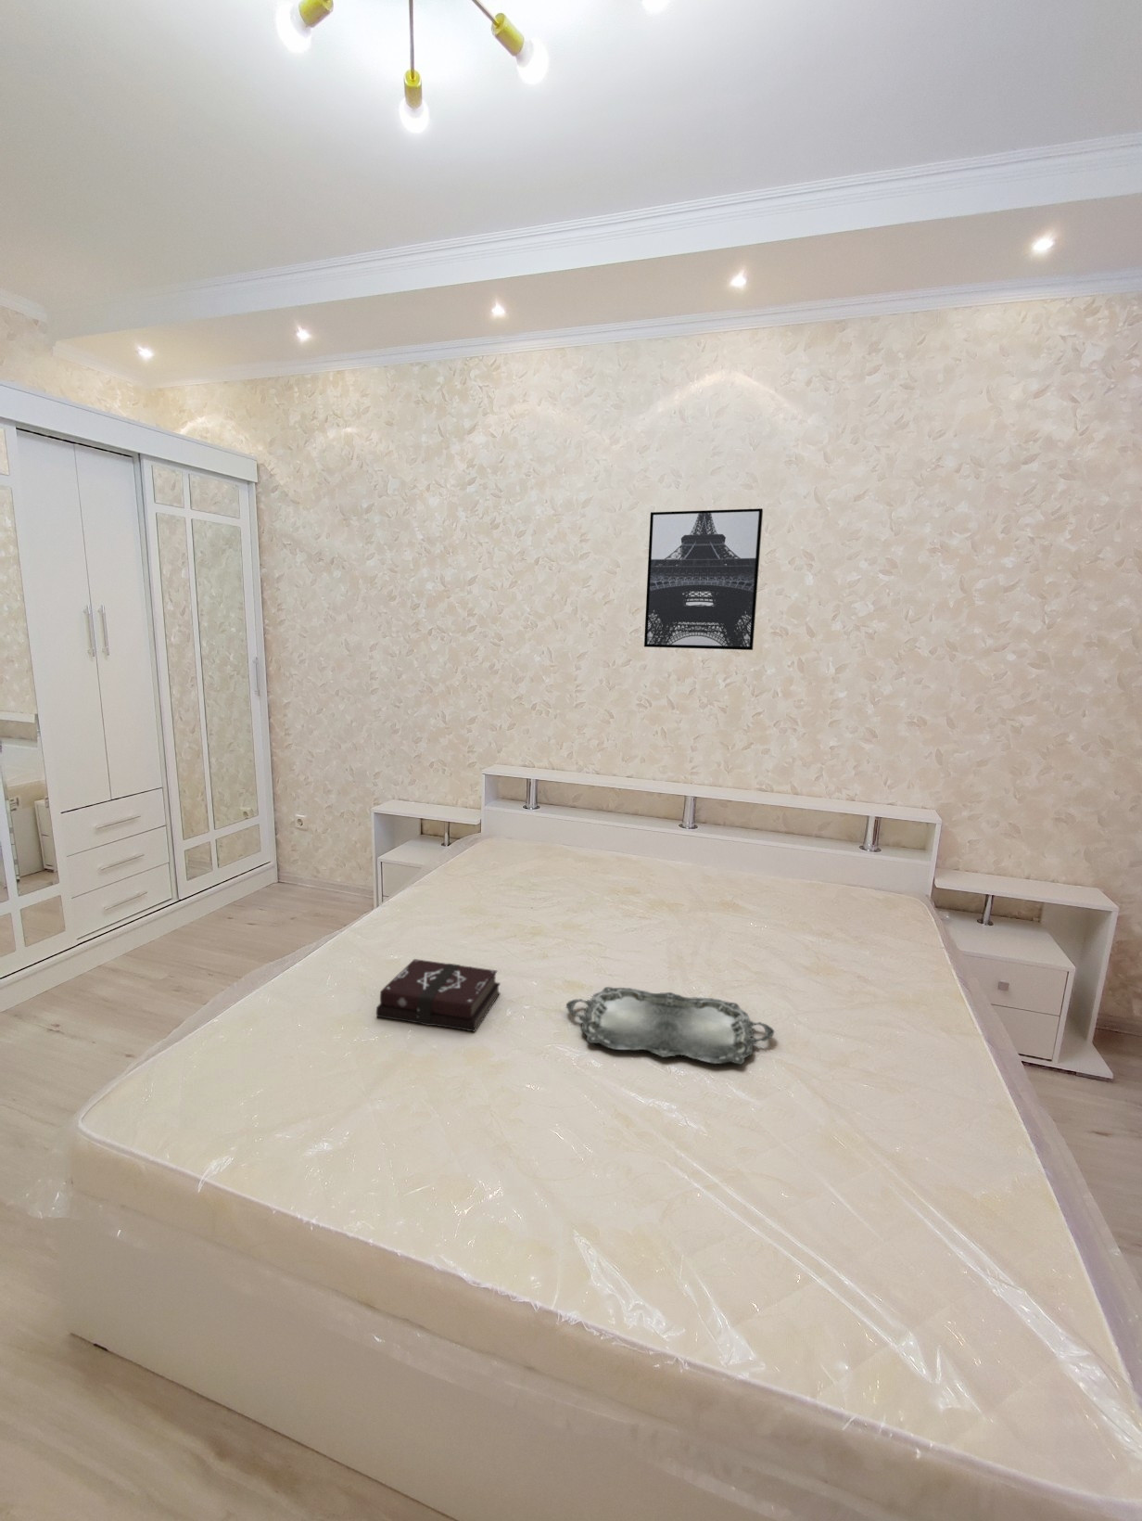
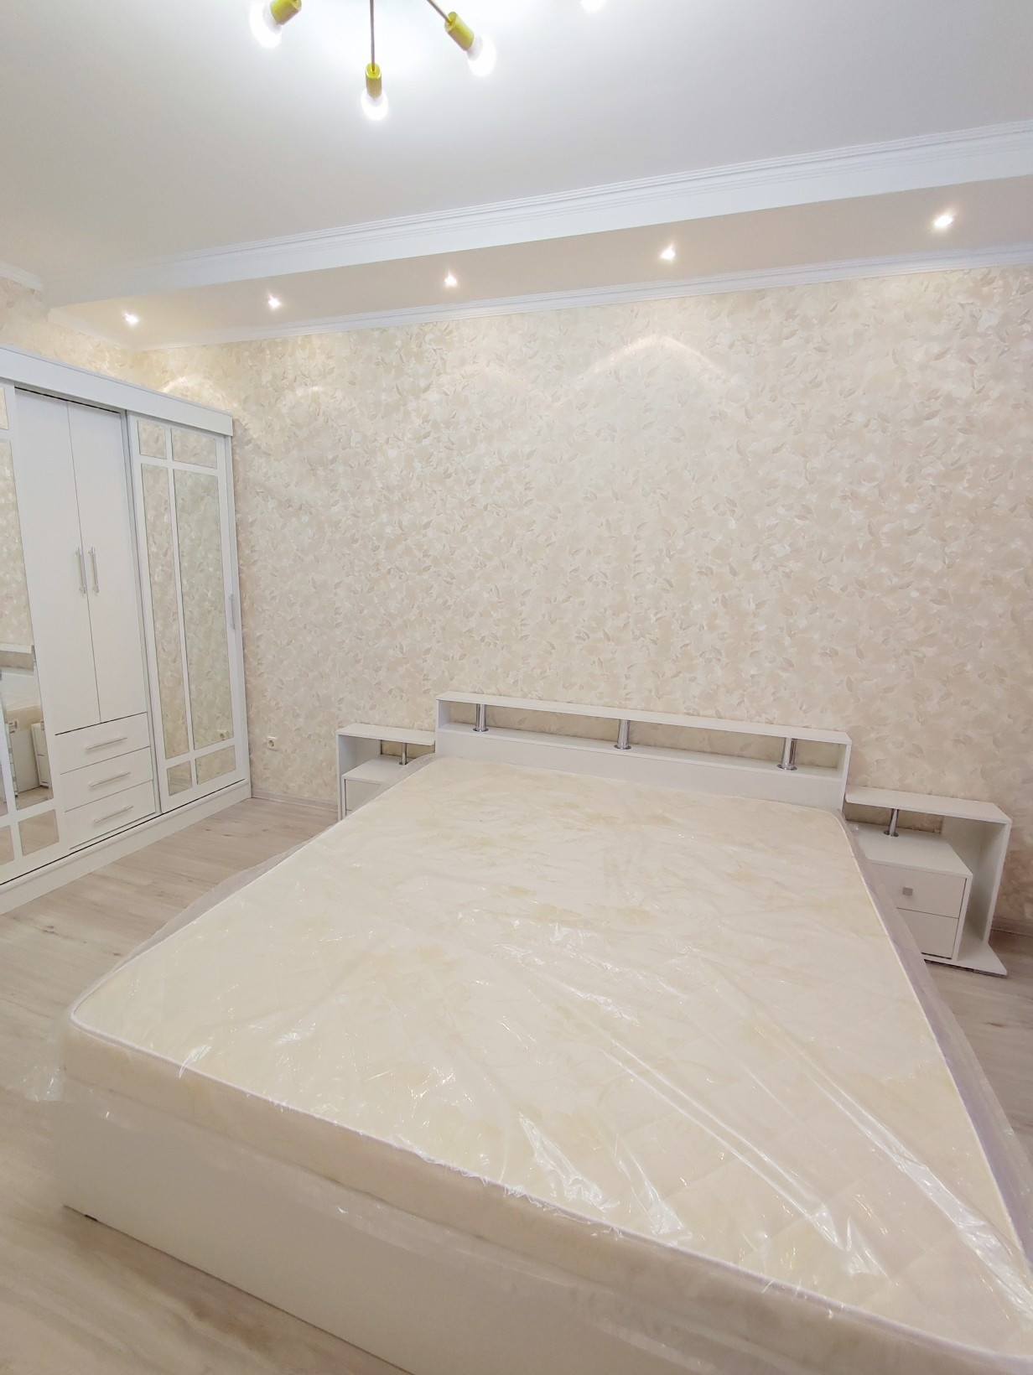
- wall art (701, 581)
- serving tray (667, 1022)
- hardback book (440, 993)
